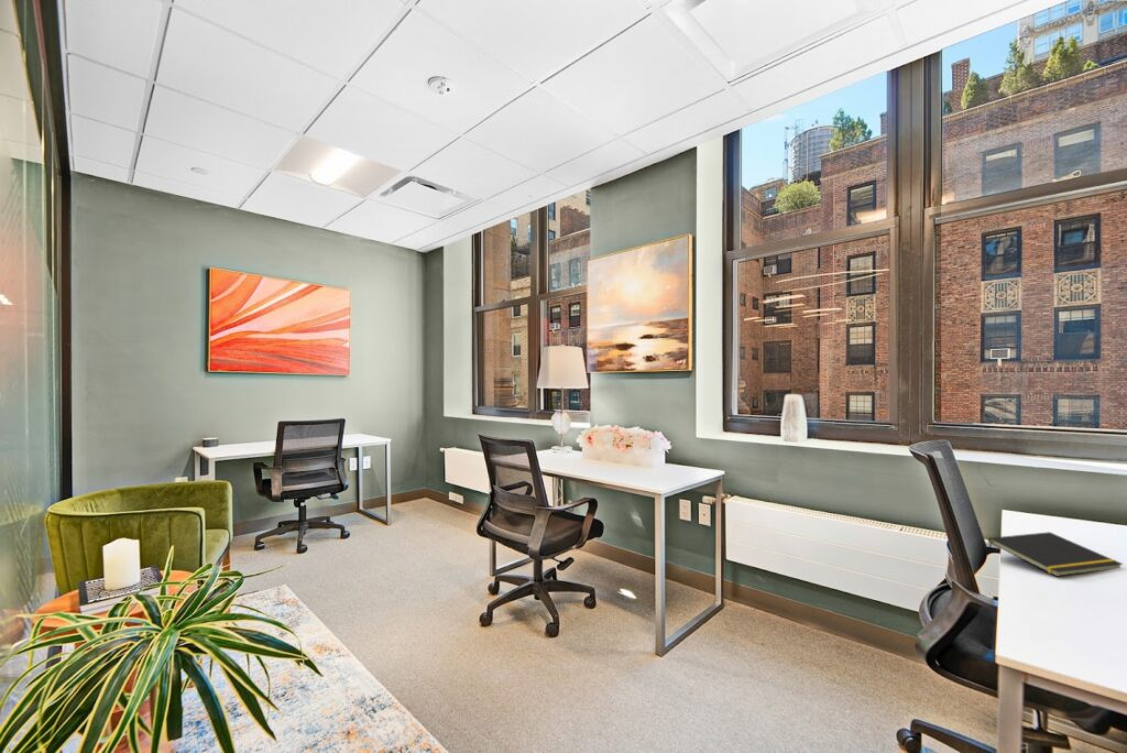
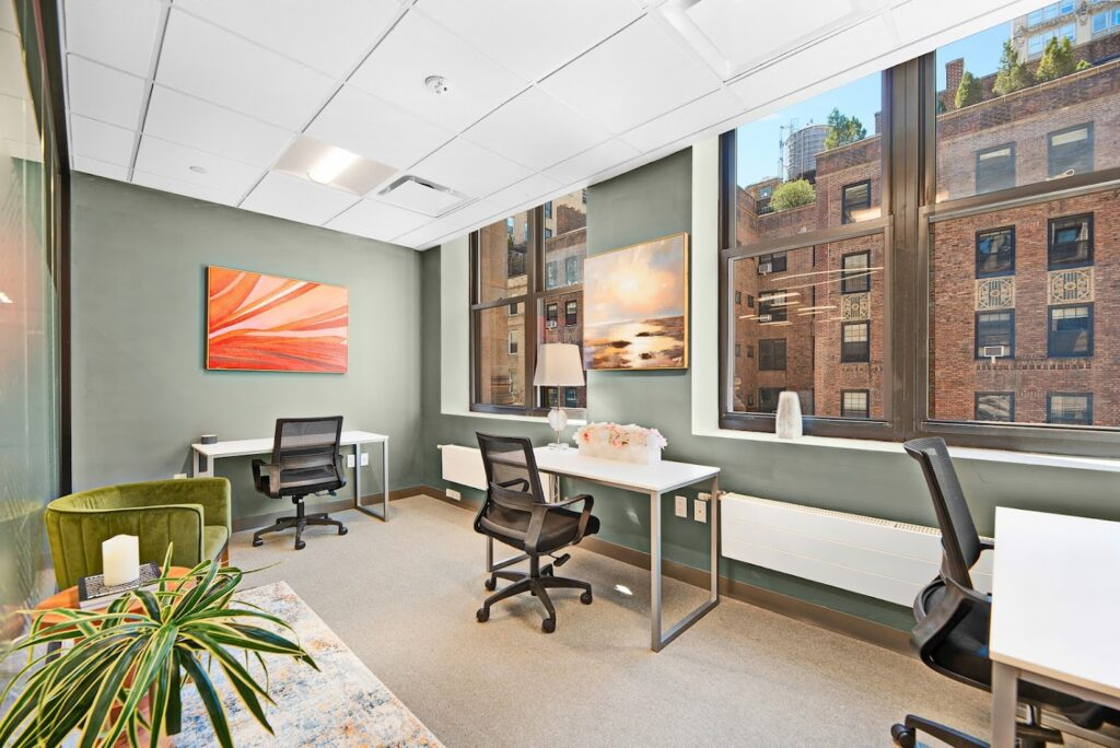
- notepad (1052, 552)
